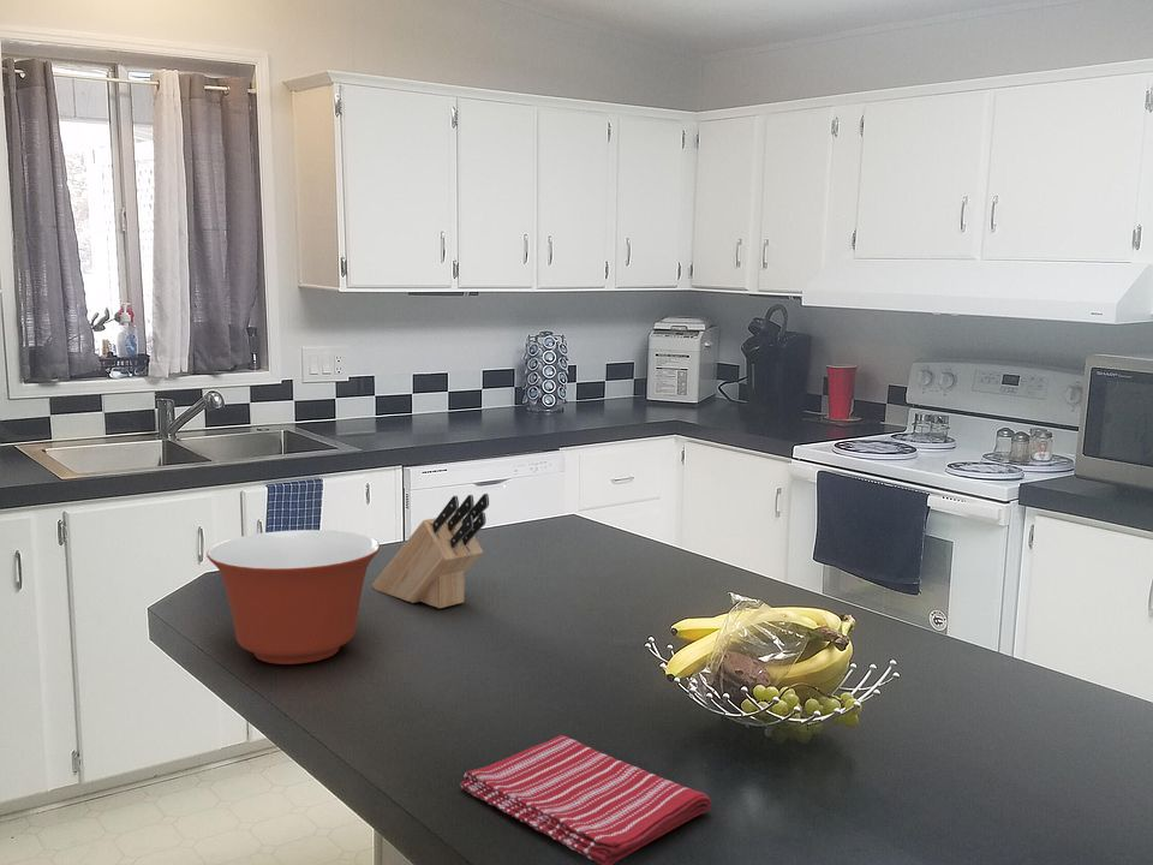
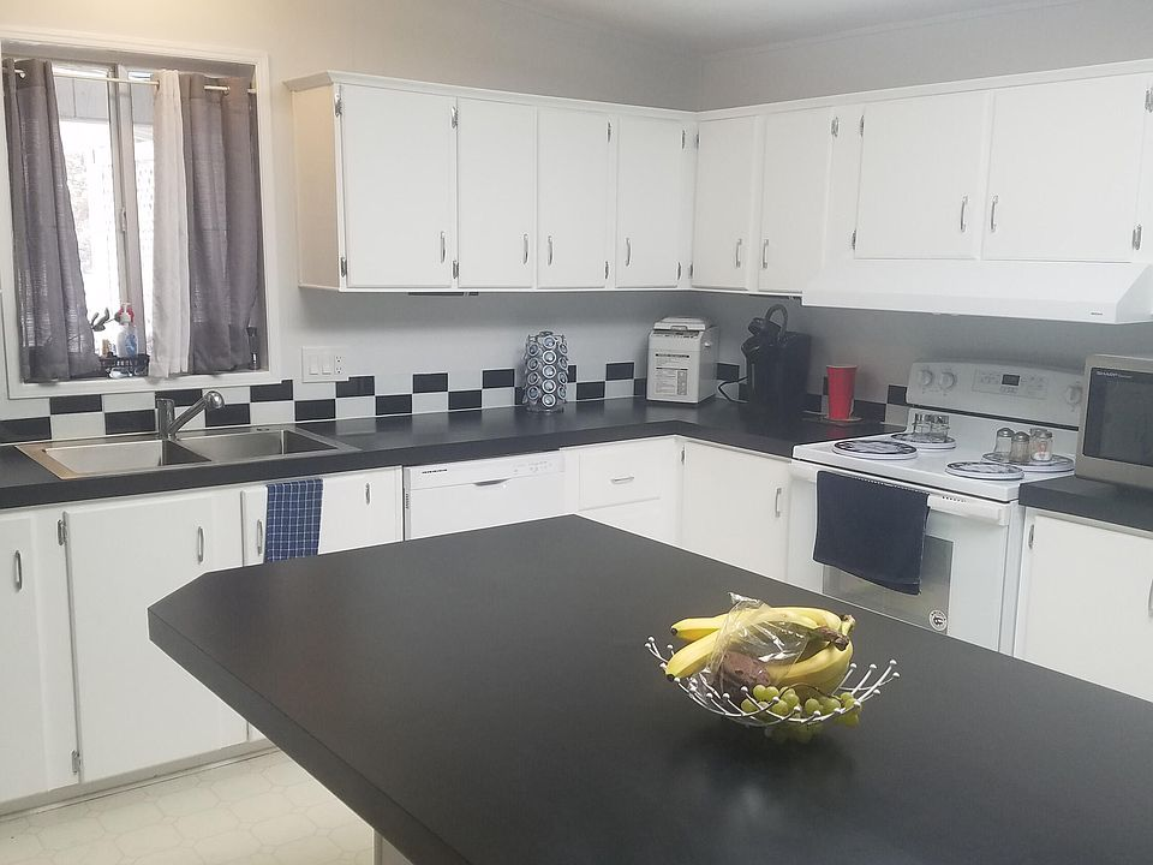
- mixing bowl (295, 598)
- knife block (432, 542)
- dish towel (584, 791)
